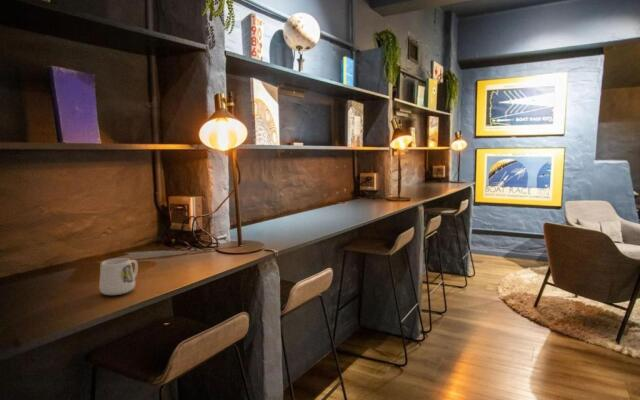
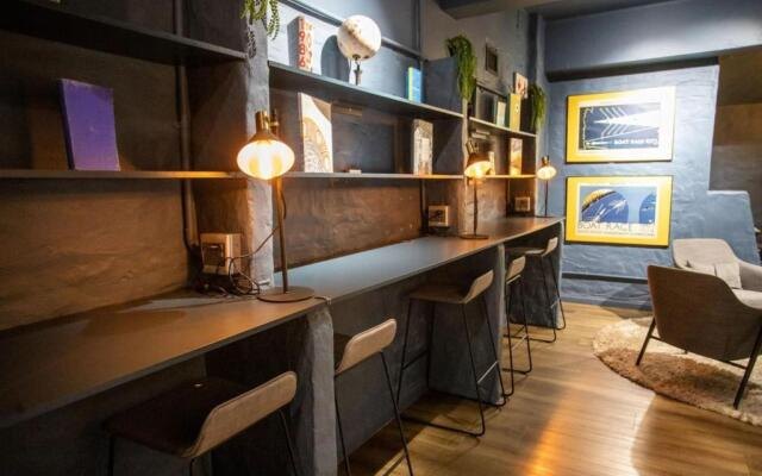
- mug (121, 275)
